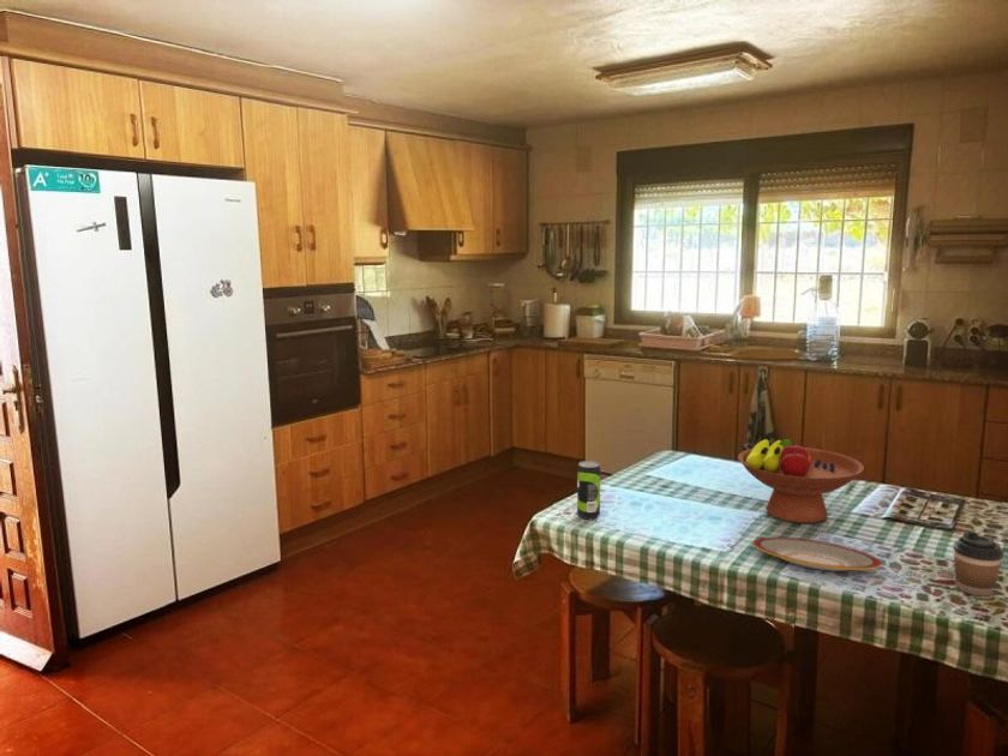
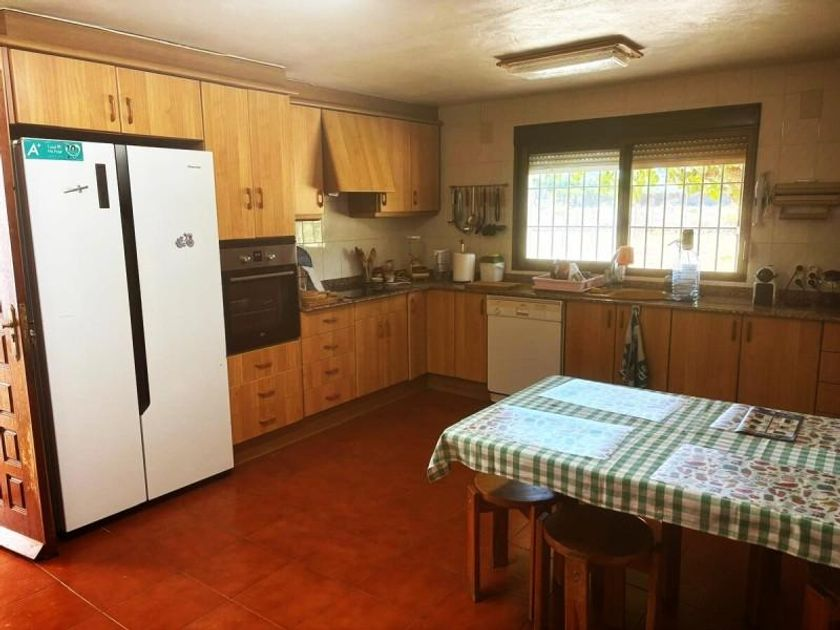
- plate (814, 556)
- coffee cup (977, 562)
- fruit bowl (798, 476)
- beverage can (588, 490)
